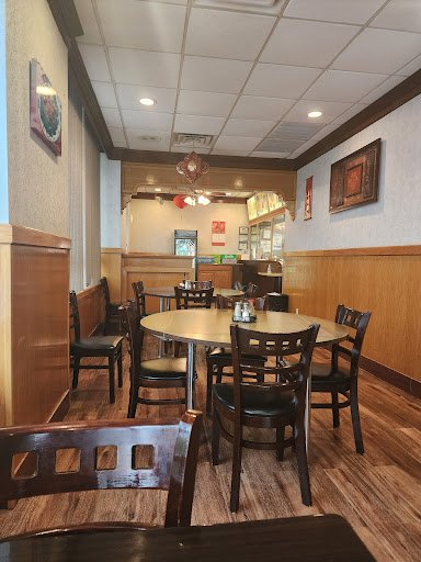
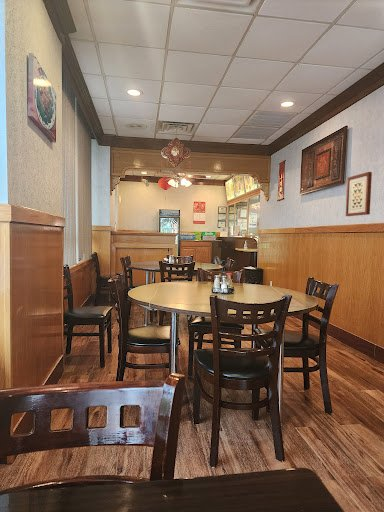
+ wall art (358, 195)
